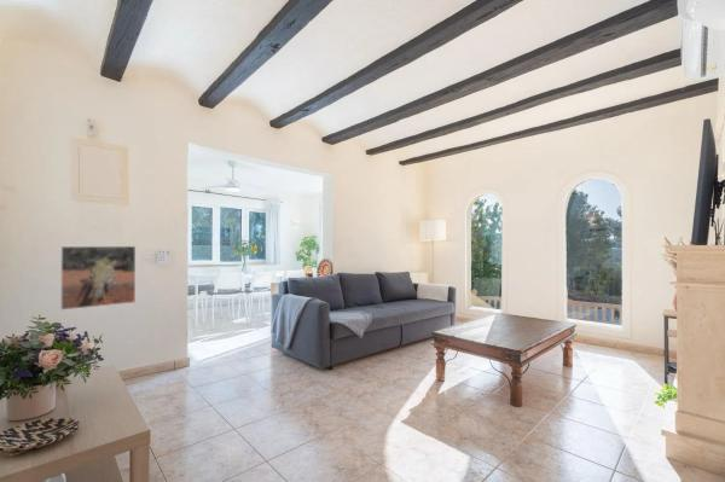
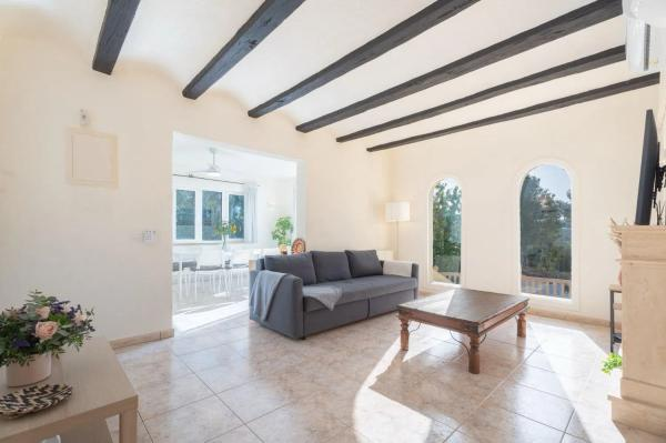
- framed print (99, 275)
